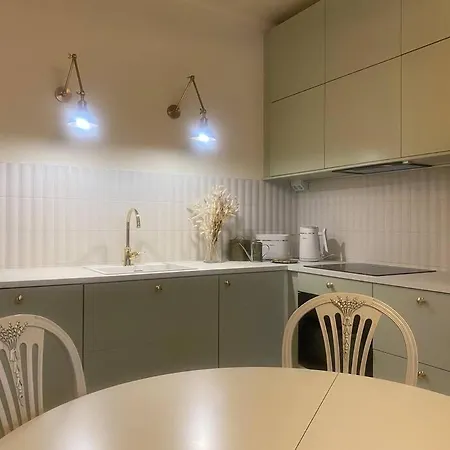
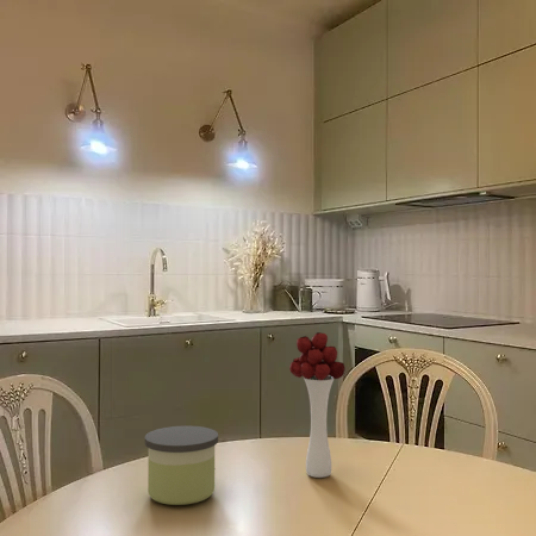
+ candle (181, 465)
+ flower bouquet (316, 403)
